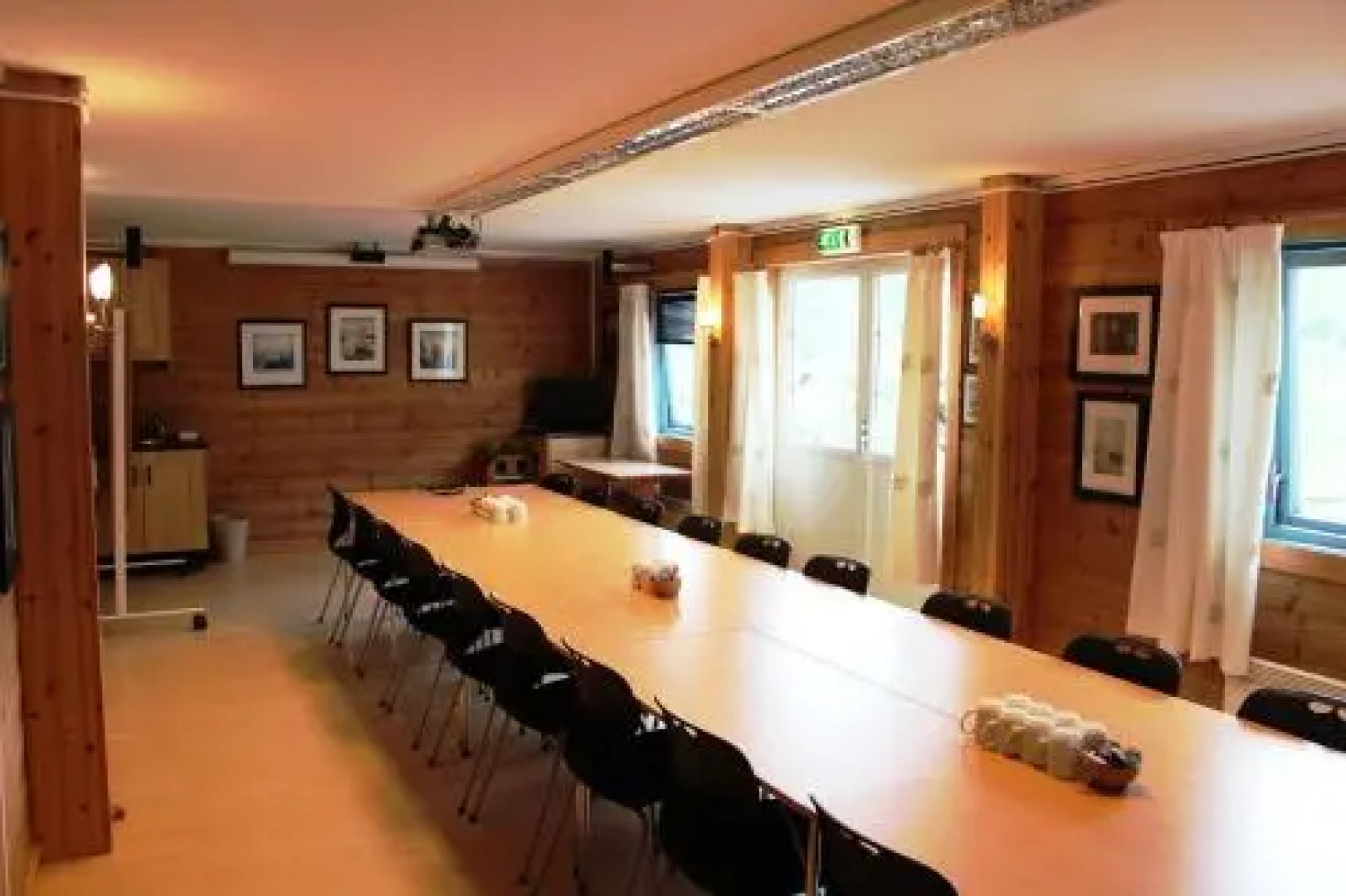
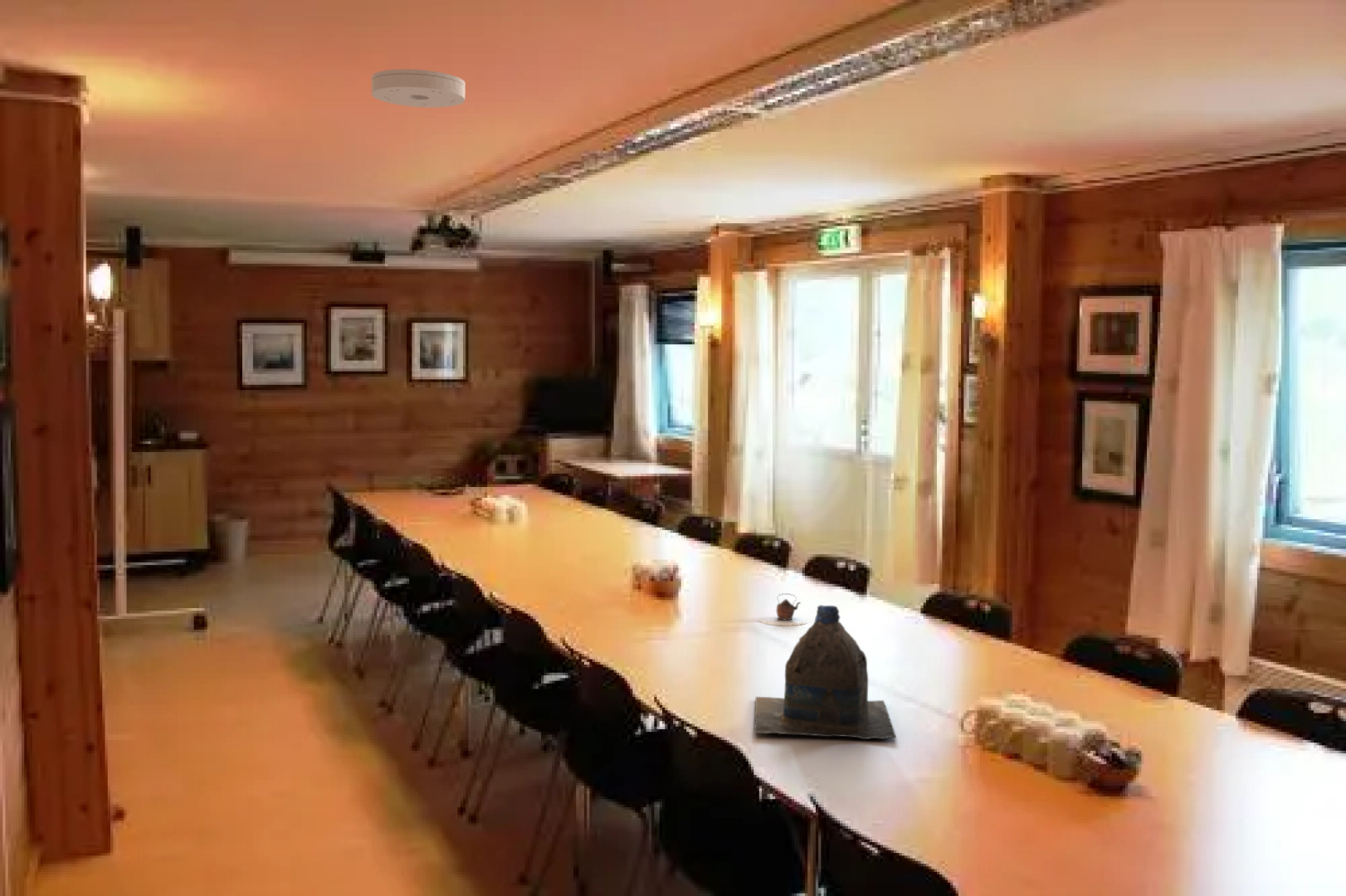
+ water jug (823, 661)
+ smoke detector (418, 89)
+ teapot (783, 606)
